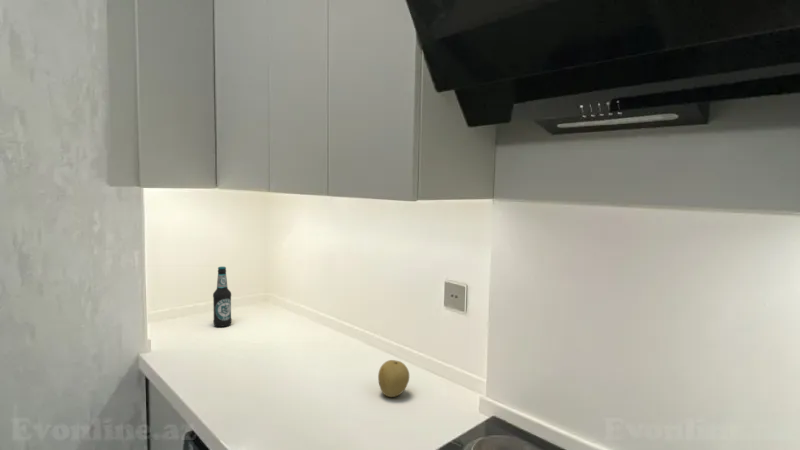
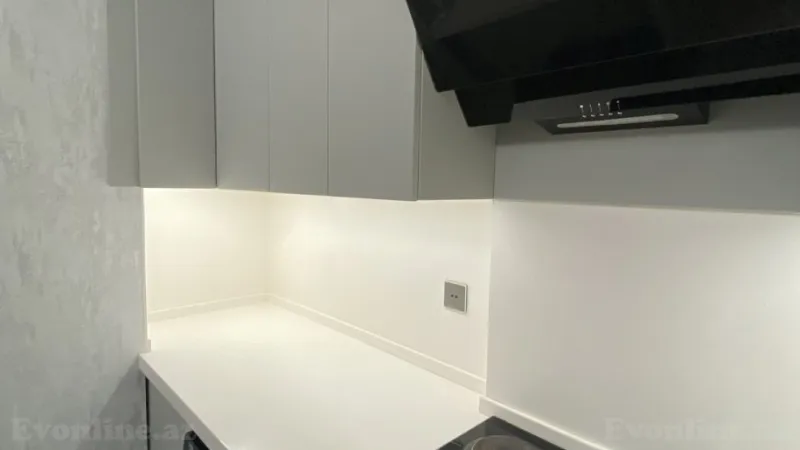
- bottle (222, 296)
- fruit (393, 378)
